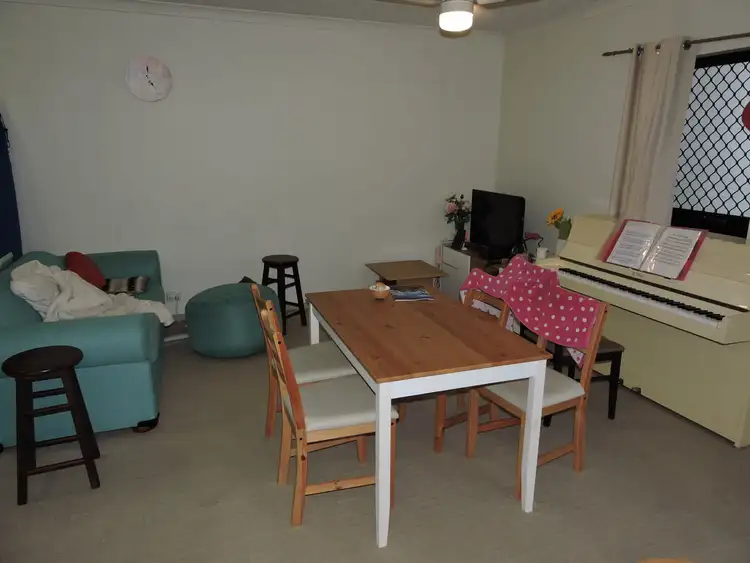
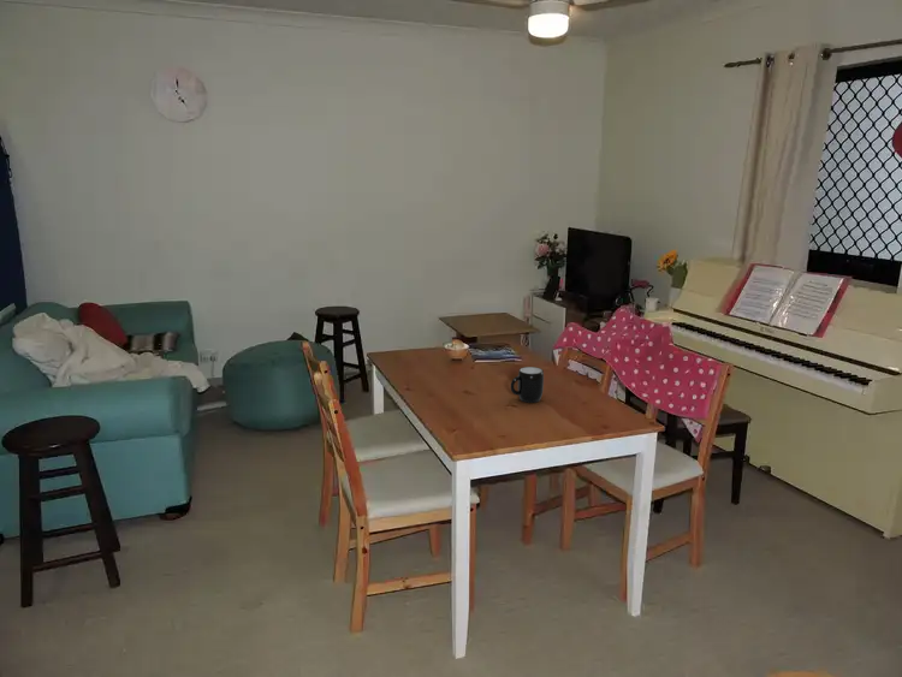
+ mug (526, 385)
